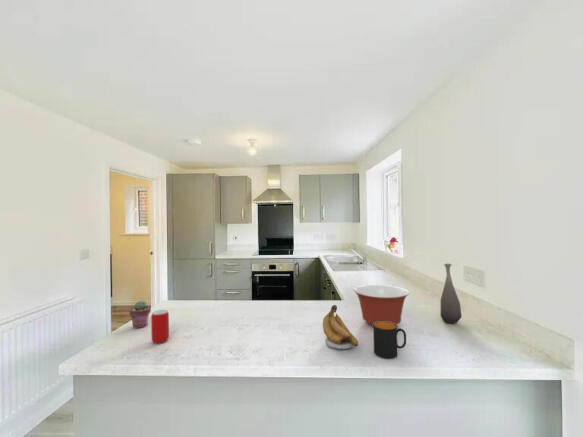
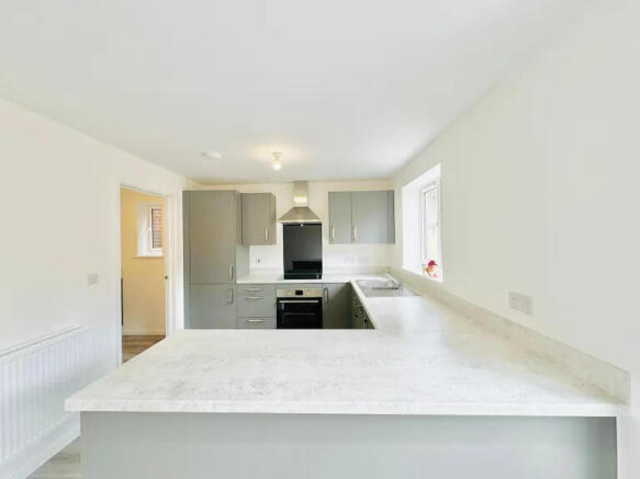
- beverage can (160, 326)
- banana (339, 327)
- mixing bowl (381, 307)
- mug (390, 339)
- bottle (449, 292)
- potted succulent (140, 313)
